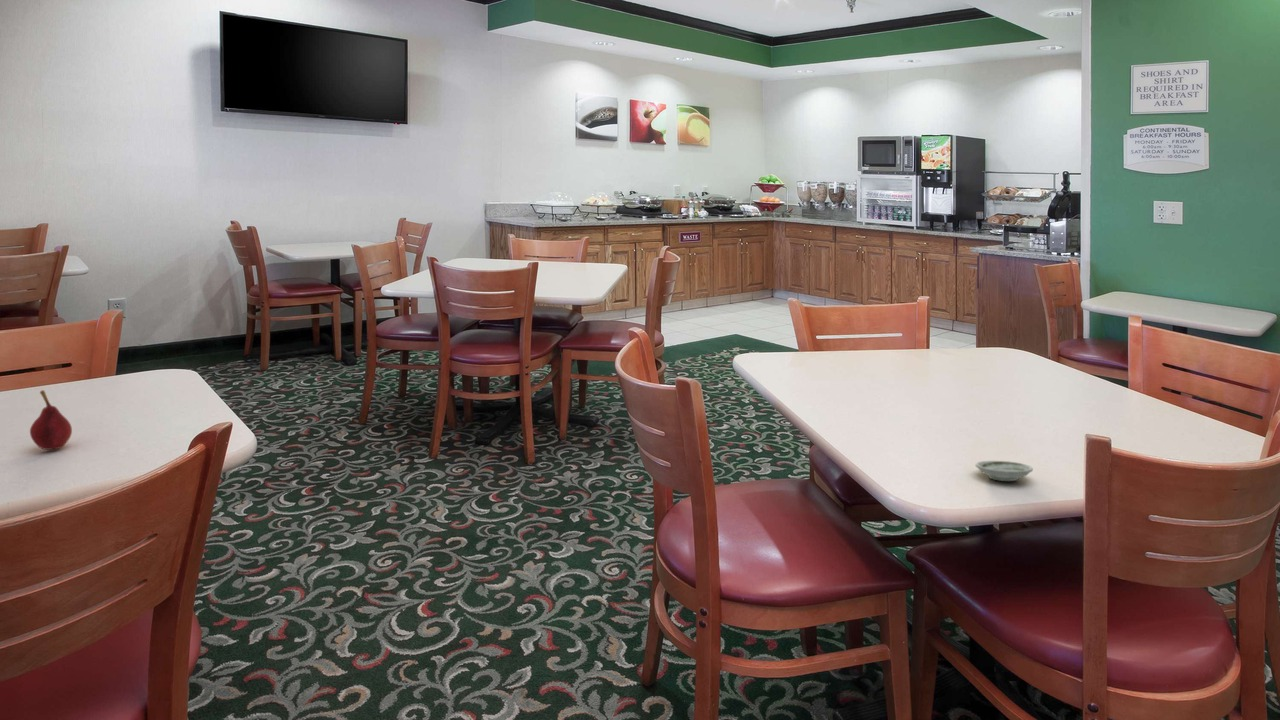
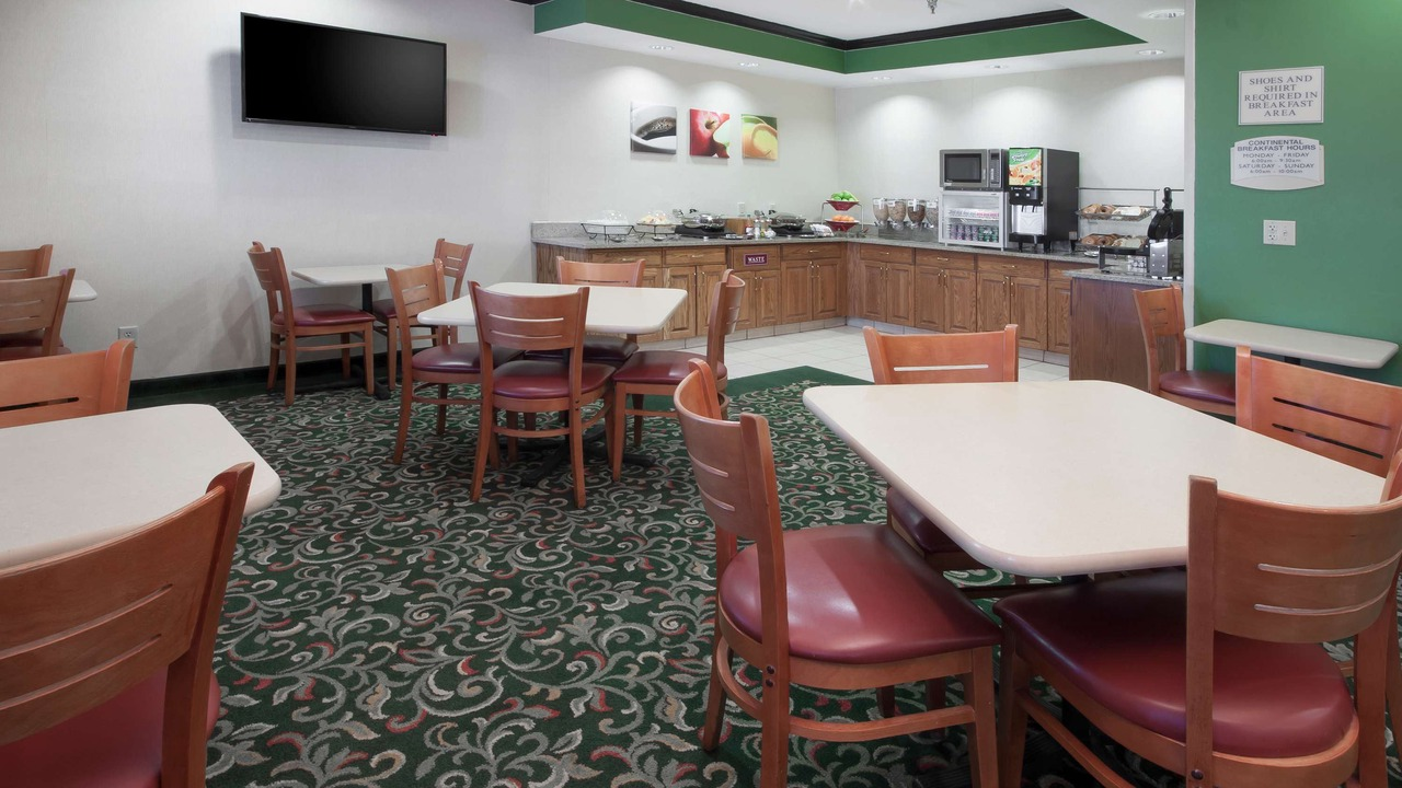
- saucer (1003, 471)
- fruit (50, 419)
